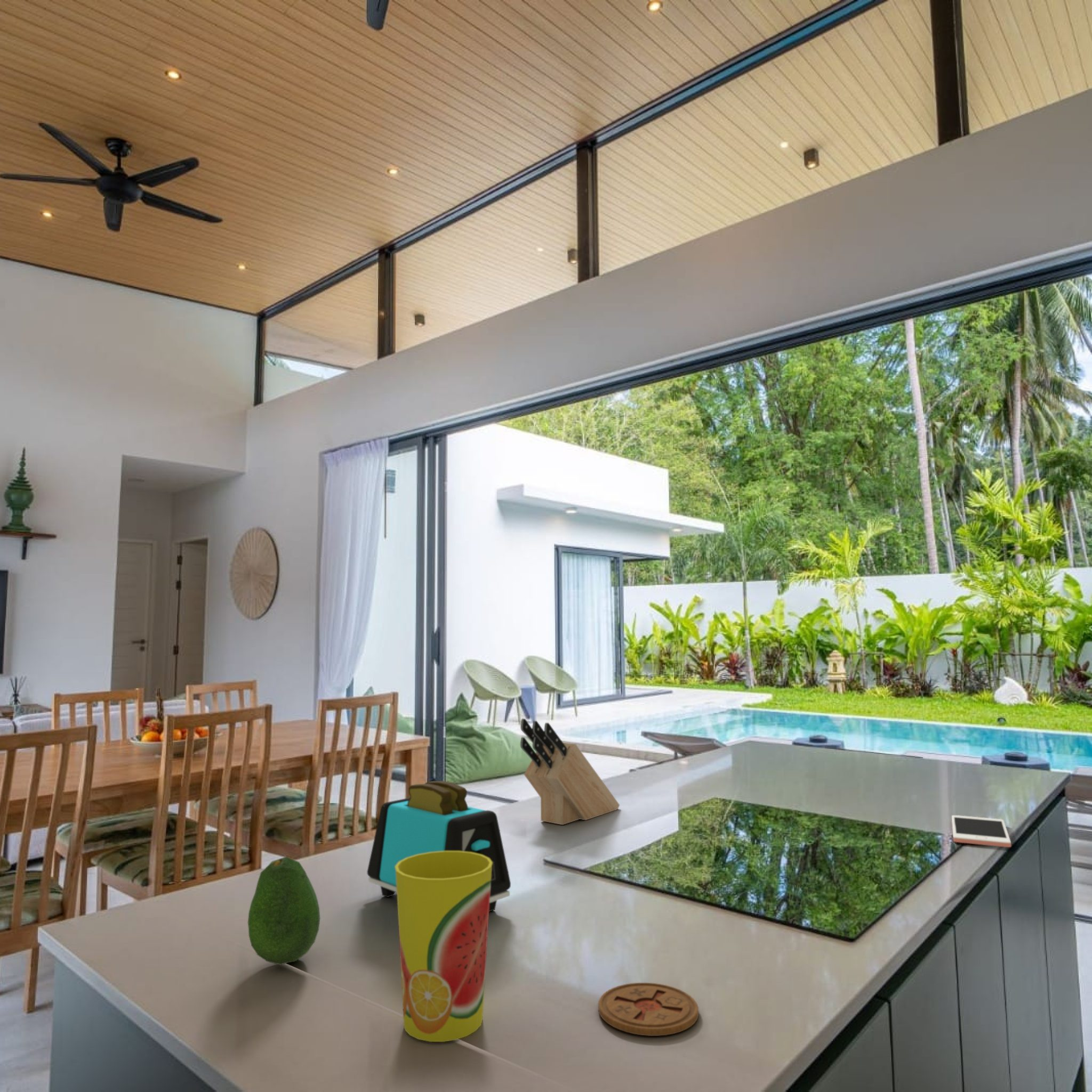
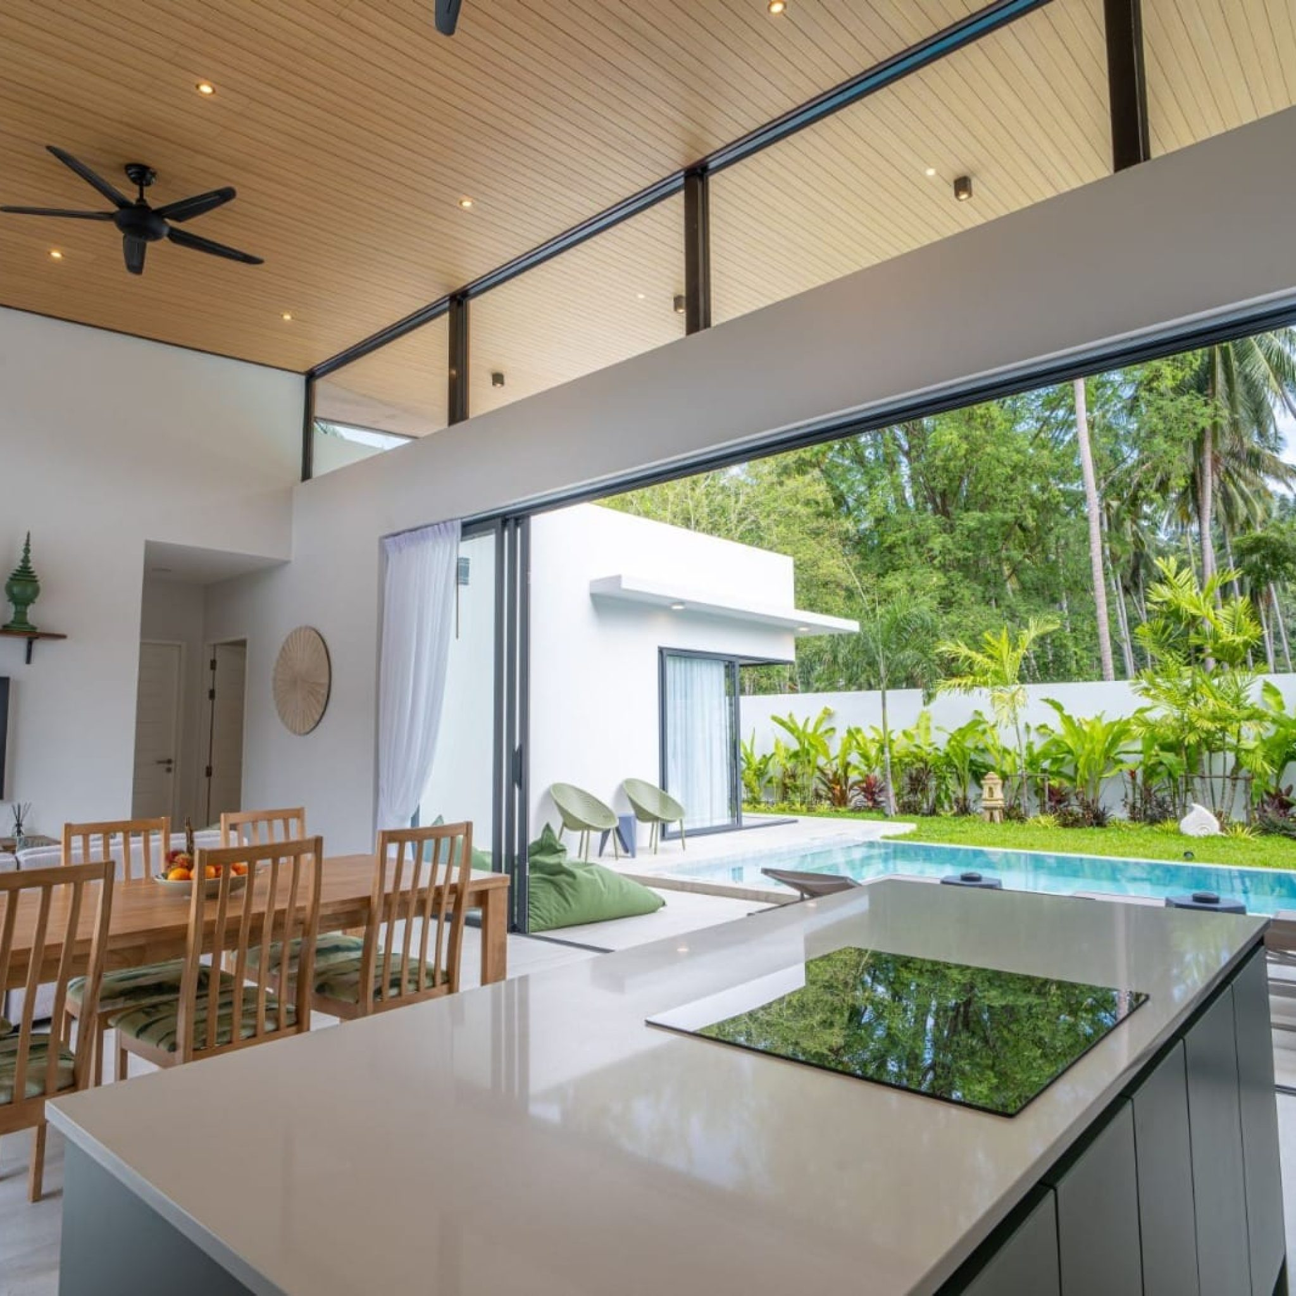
- knife block (567, 766)
- toaster (437, 842)
- cell phone (979, 830)
- cup (444, 942)
- fruit (284, 910)
- coaster (648, 1007)
